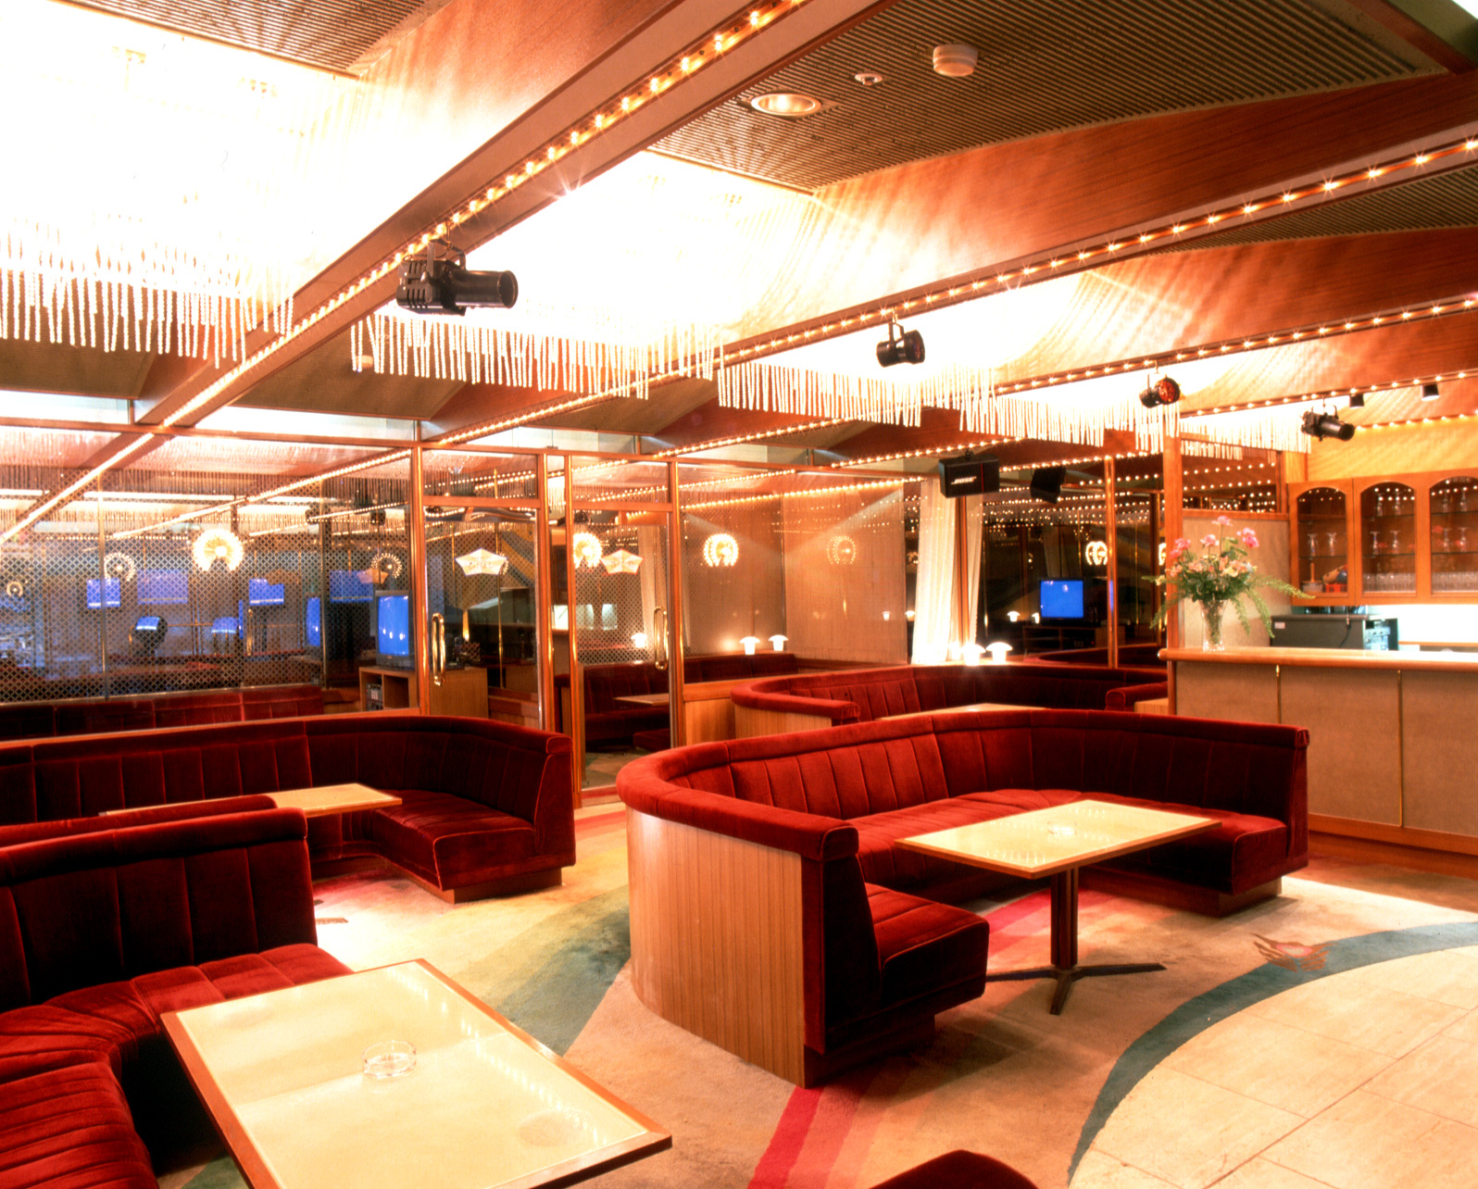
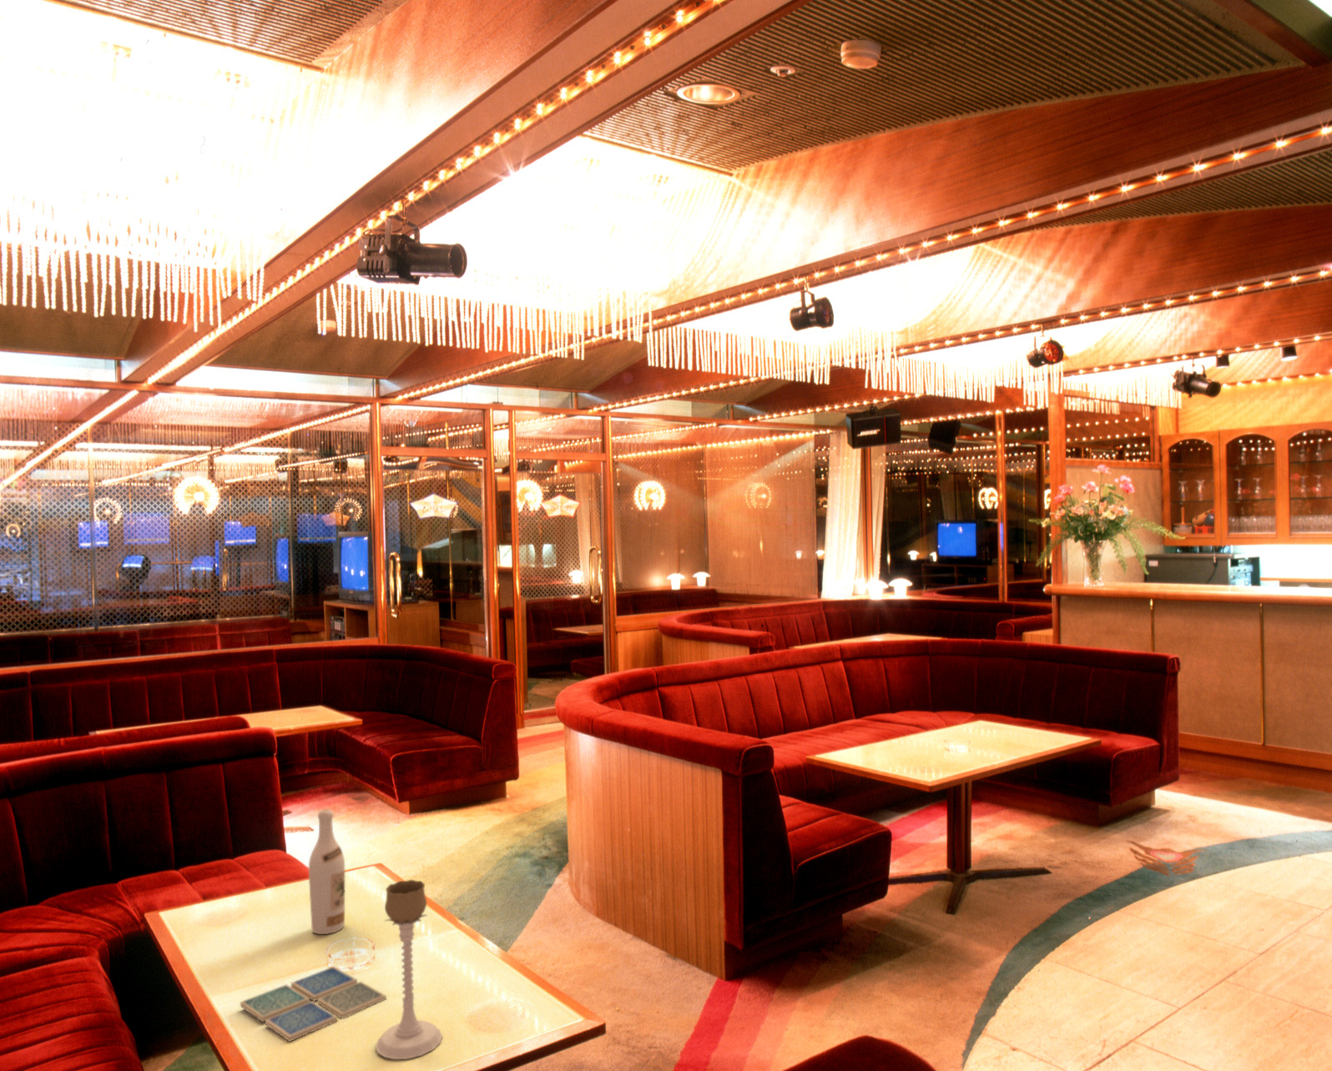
+ candle holder (407, 964)
+ wine bottle (326, 869)
+ drink coaster (313, 1000)
